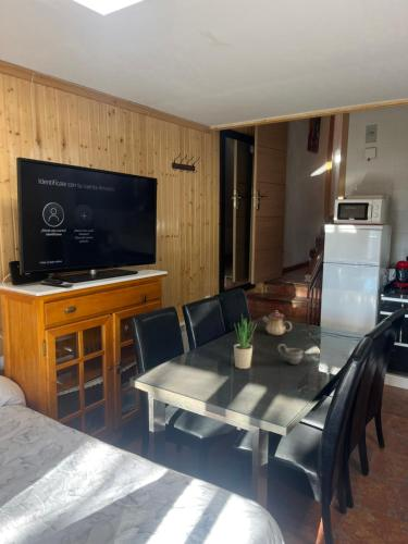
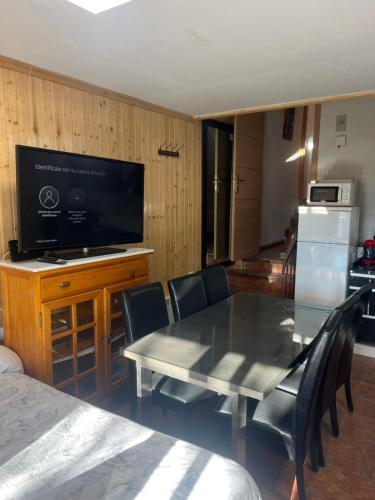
- cup (290, 354)
- potted plant (245, 338)
- teapot (276, 321)
